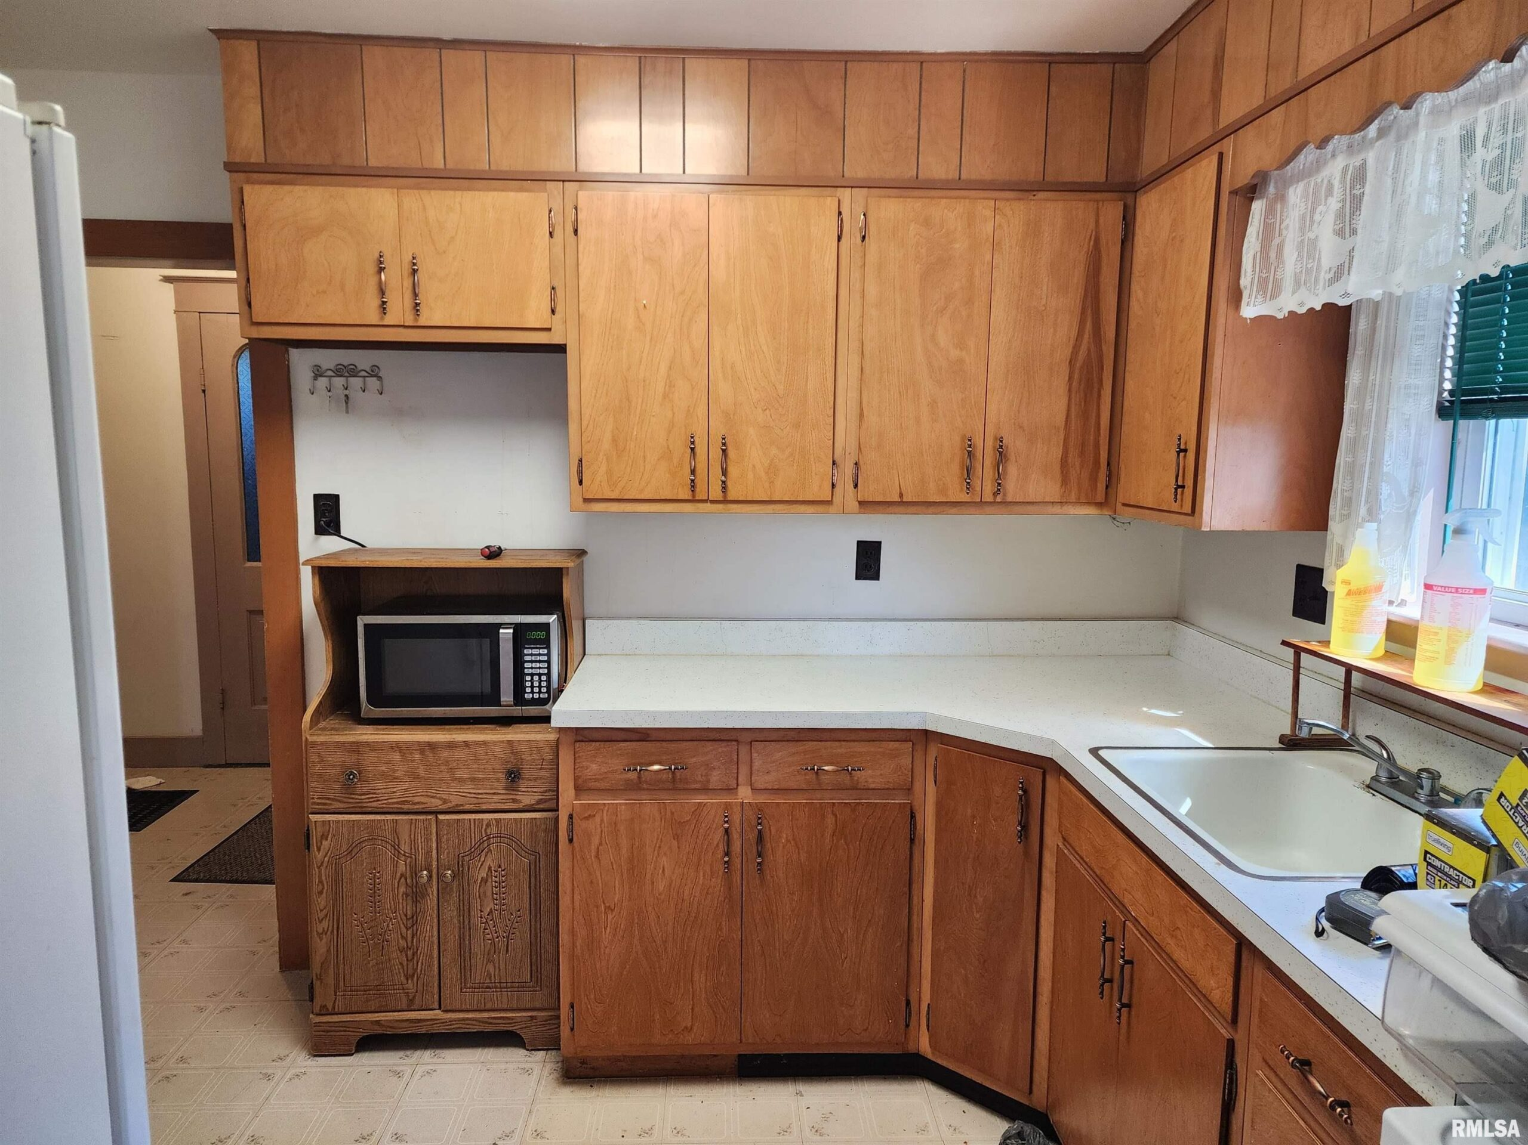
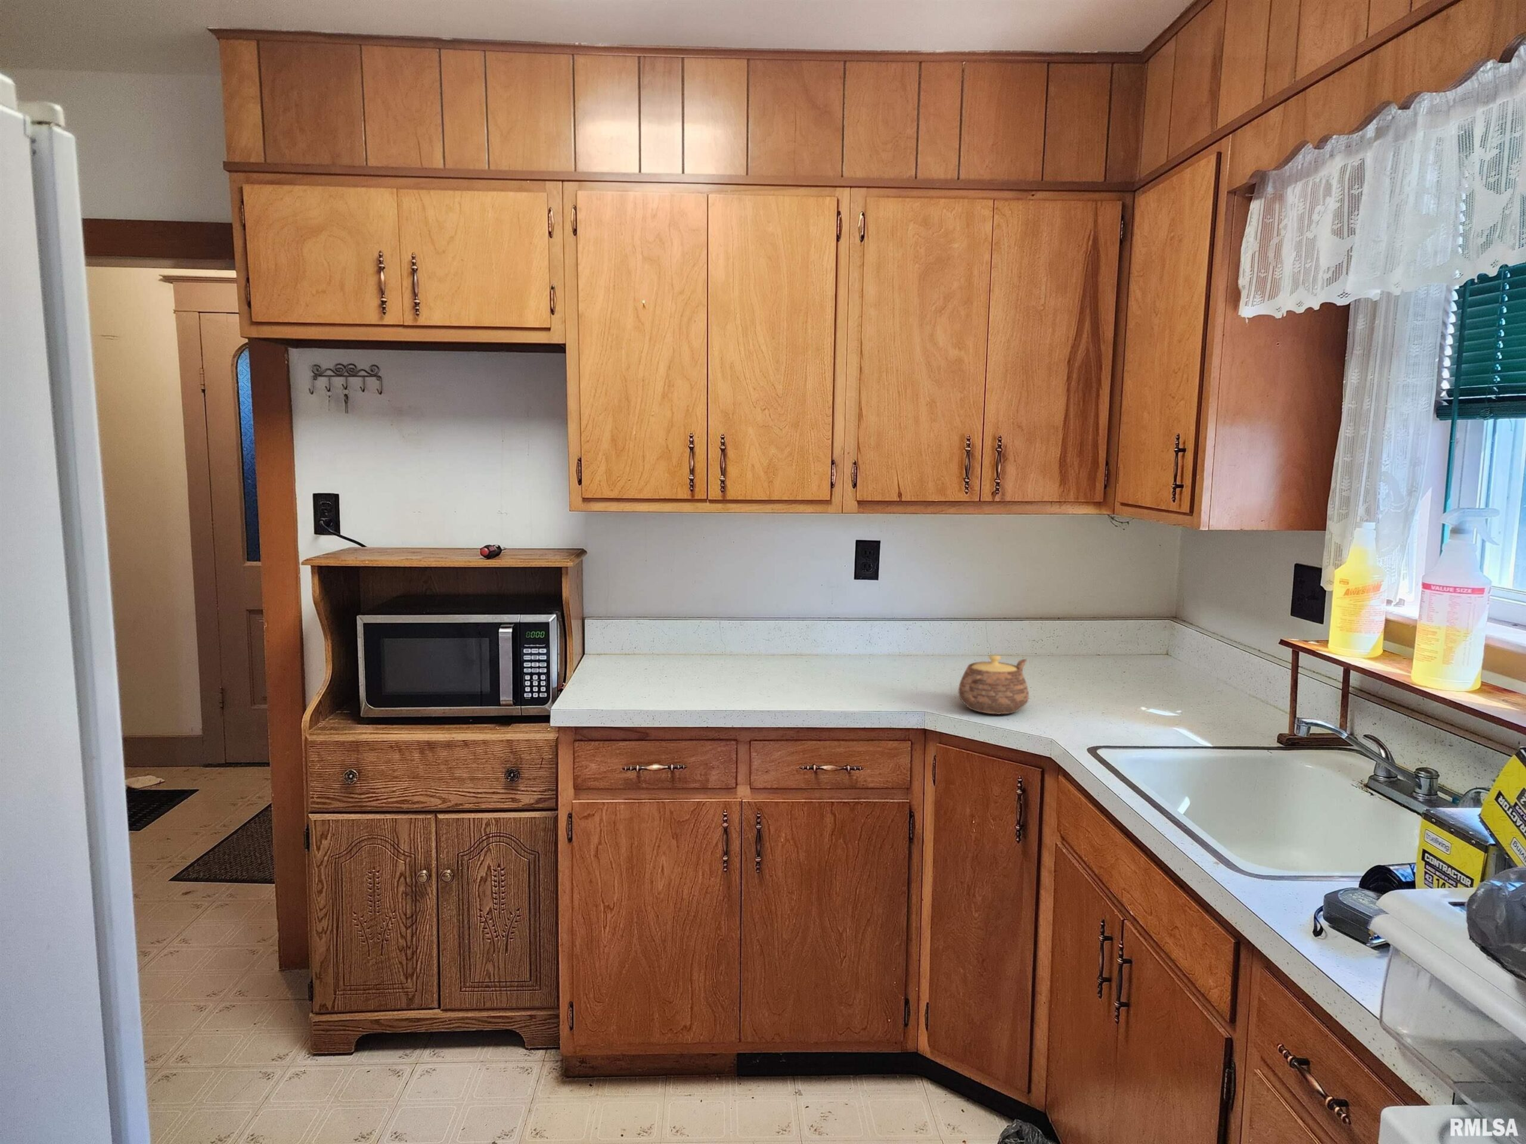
+ teapot (995, 681)
